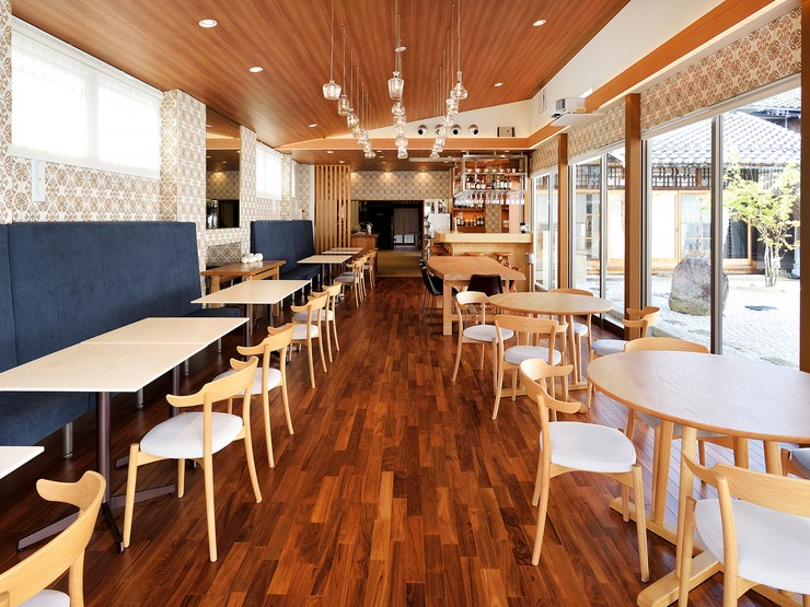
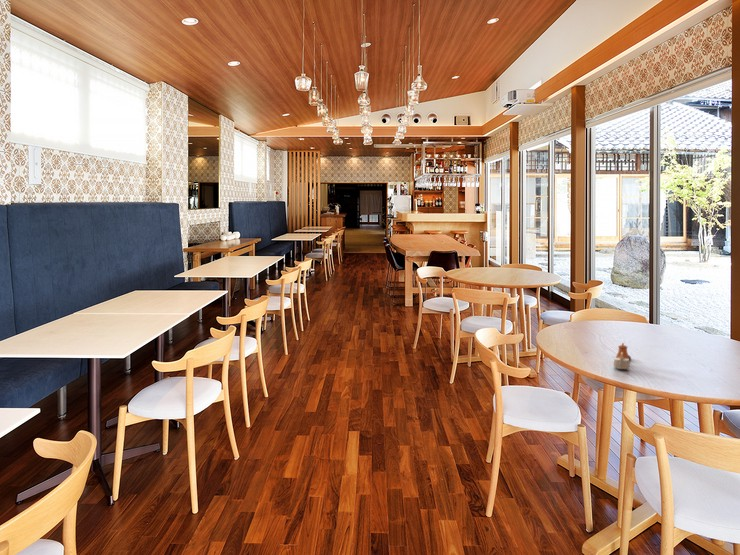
+ teapot (622, 353)
